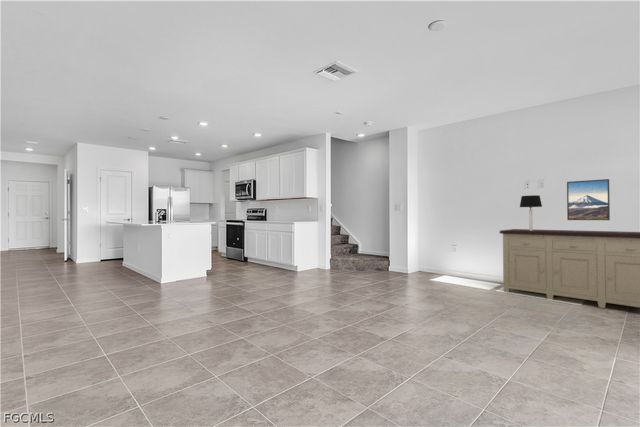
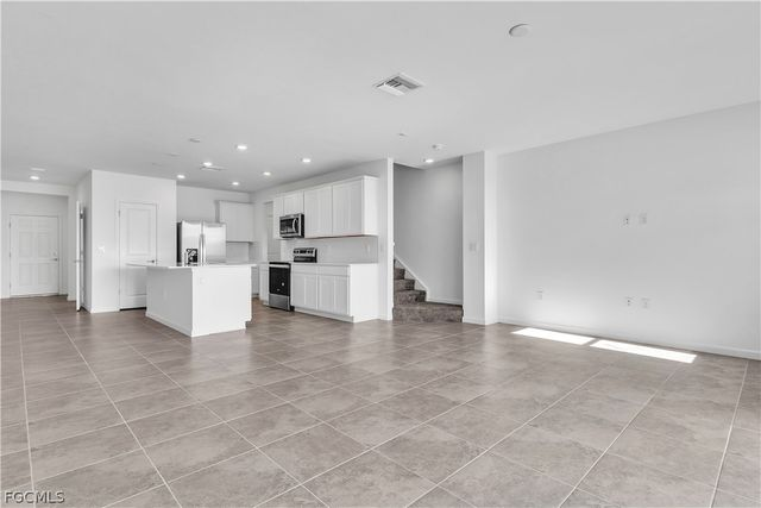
- sideboard (578, 265)
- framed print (587, 200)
- table lamp (530, 213)
